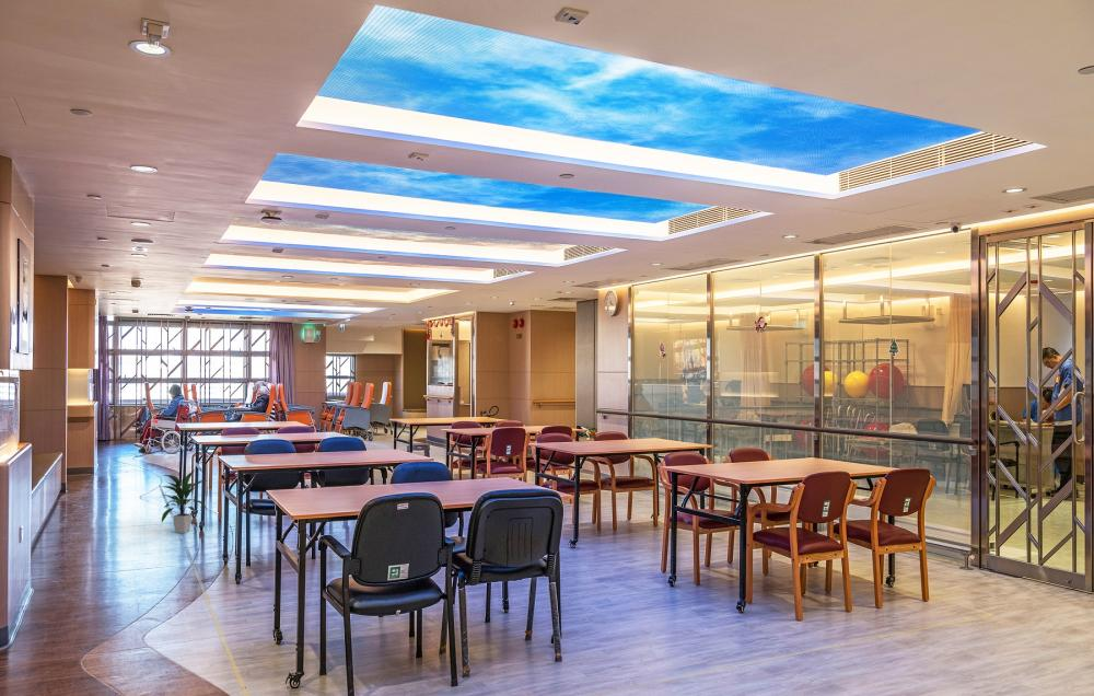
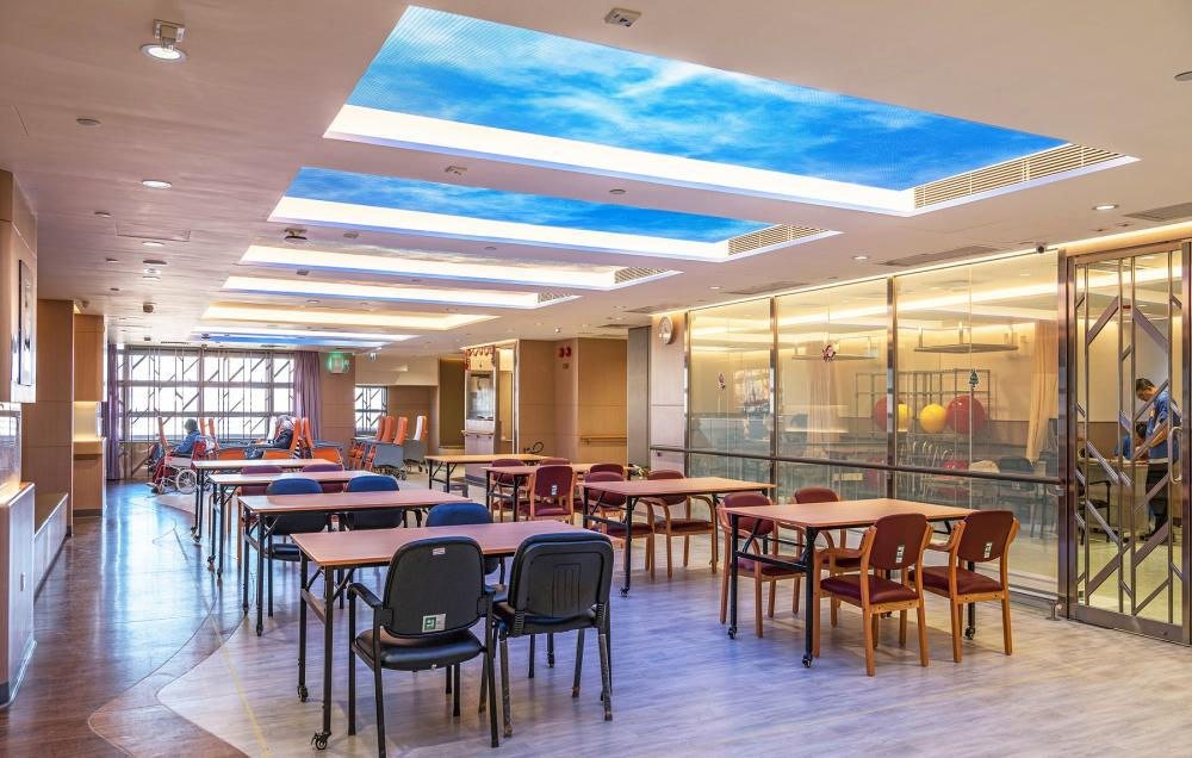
- indoor plant (179, 500)
